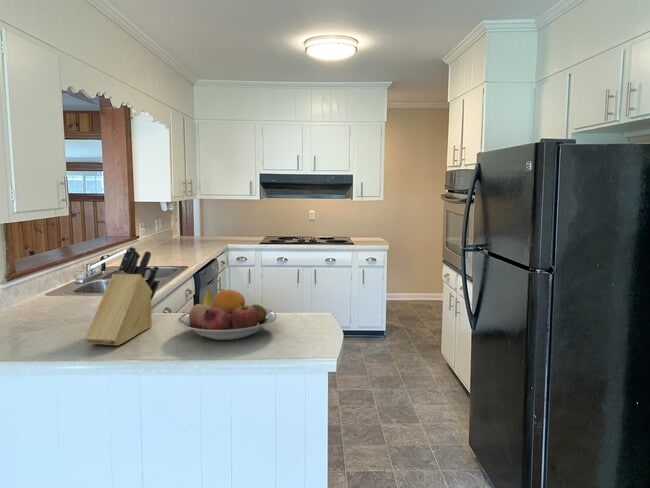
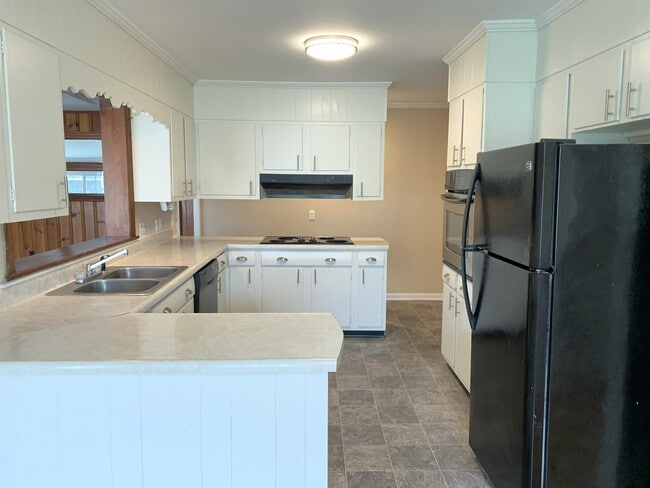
- knife block (125, 291)
- fruit bowl (228, 313)
